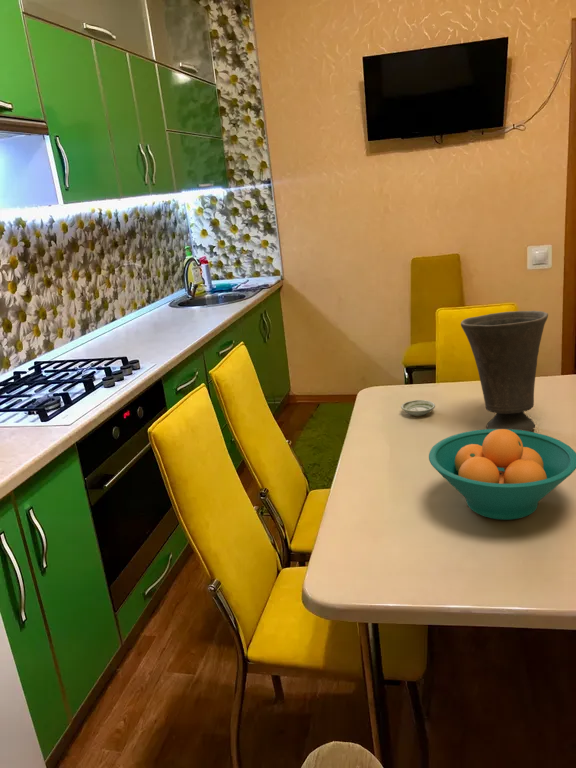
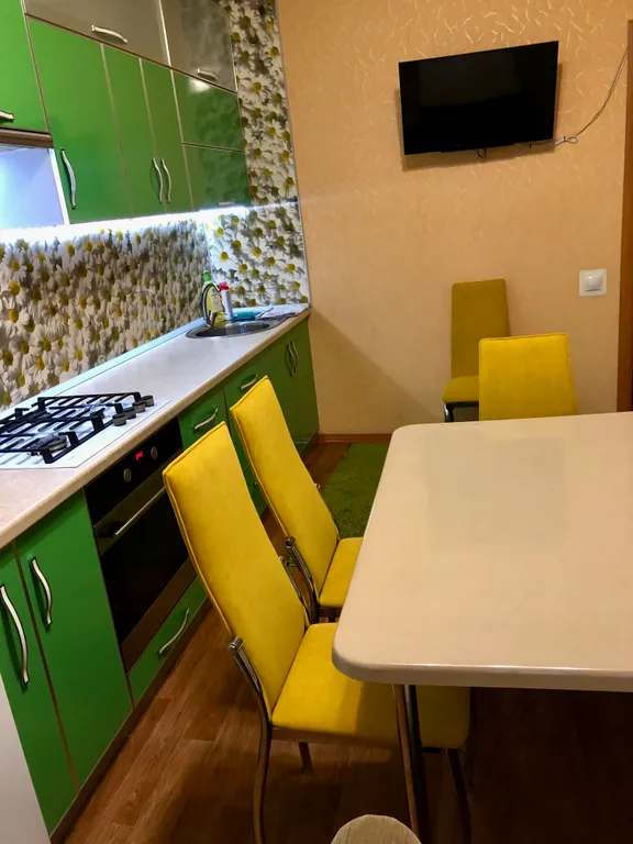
- fruit bowl (501, 468)
- vase (503, 372)
- saucer (418, 409)
